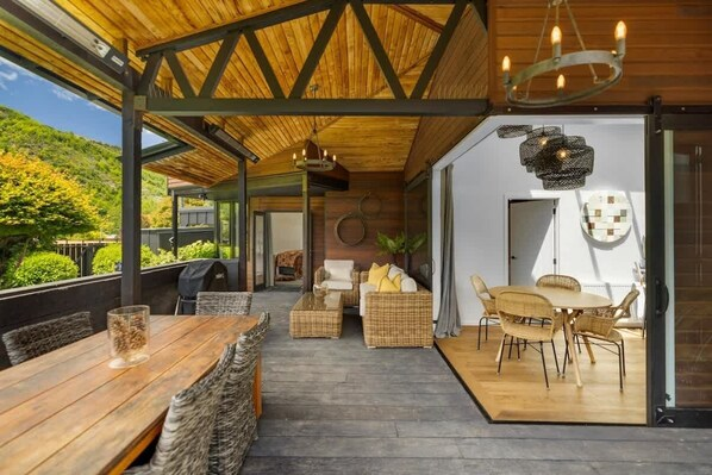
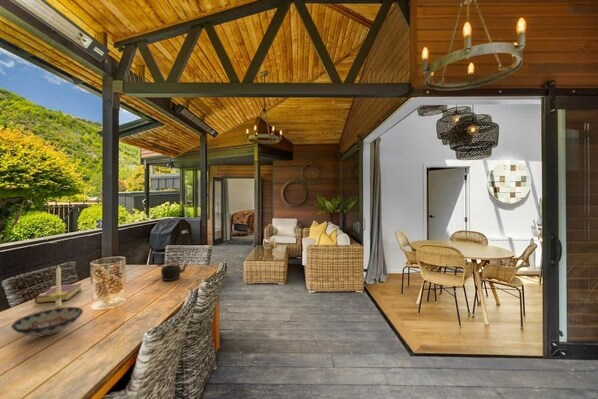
+ bowl (49, 325)
+ teapot (172, 270)
+ candle (58, 287)
+ book (61, 290)
